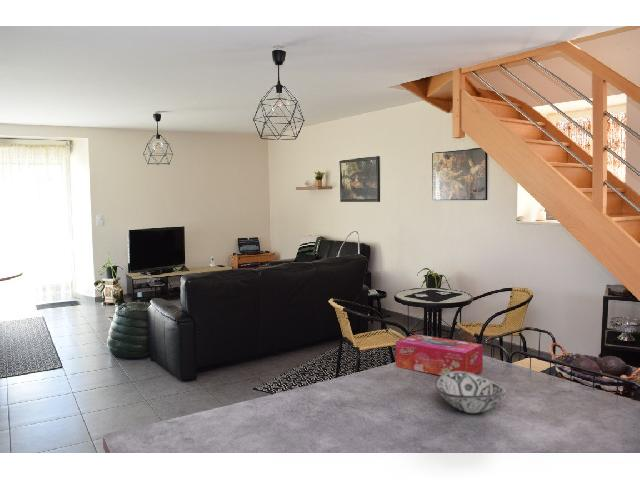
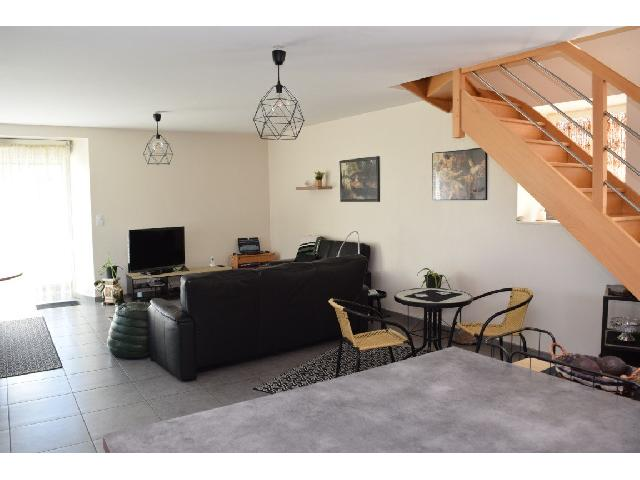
- tissue box (438, 355)
- decorative bowl (469, 395)
